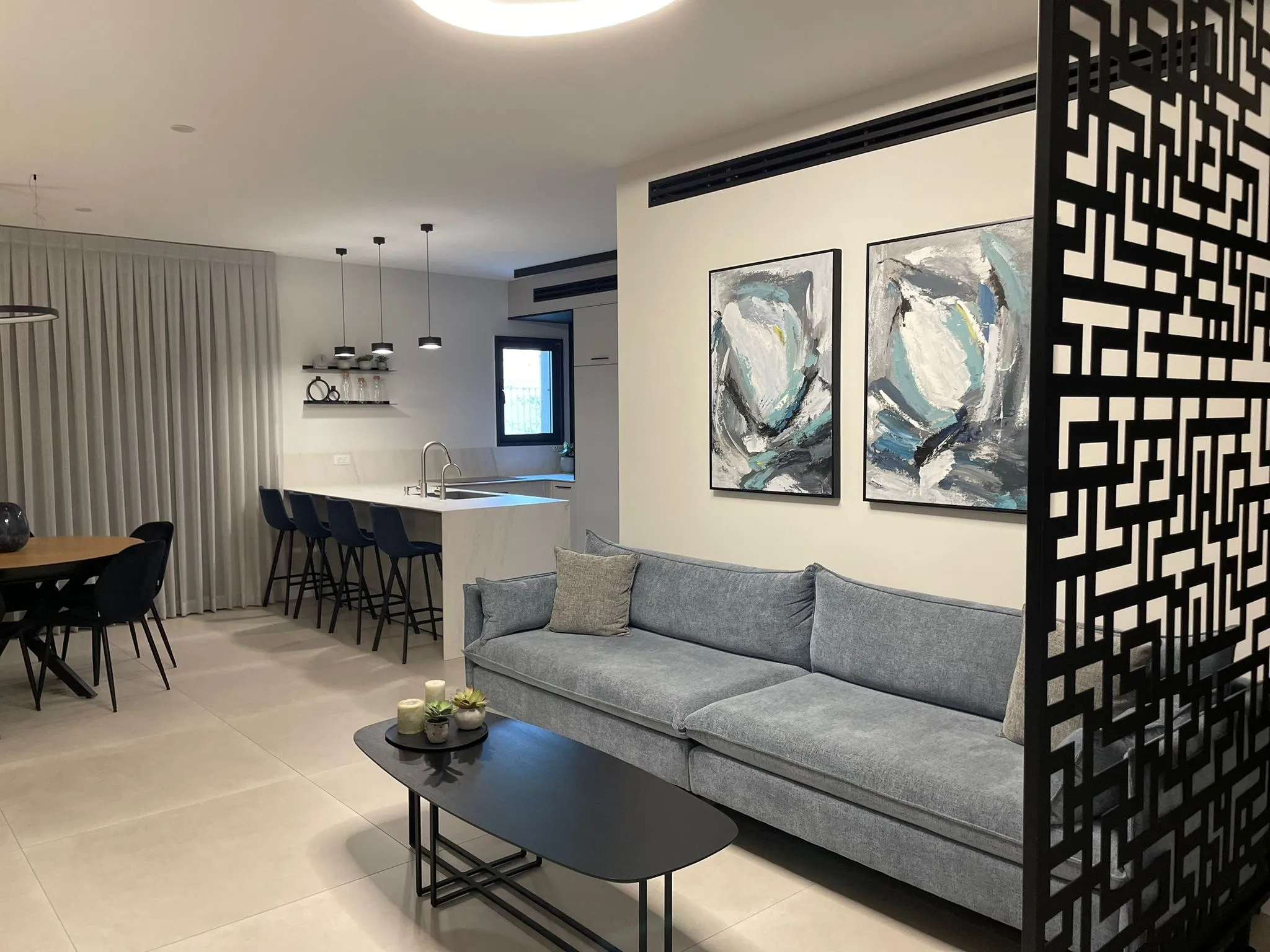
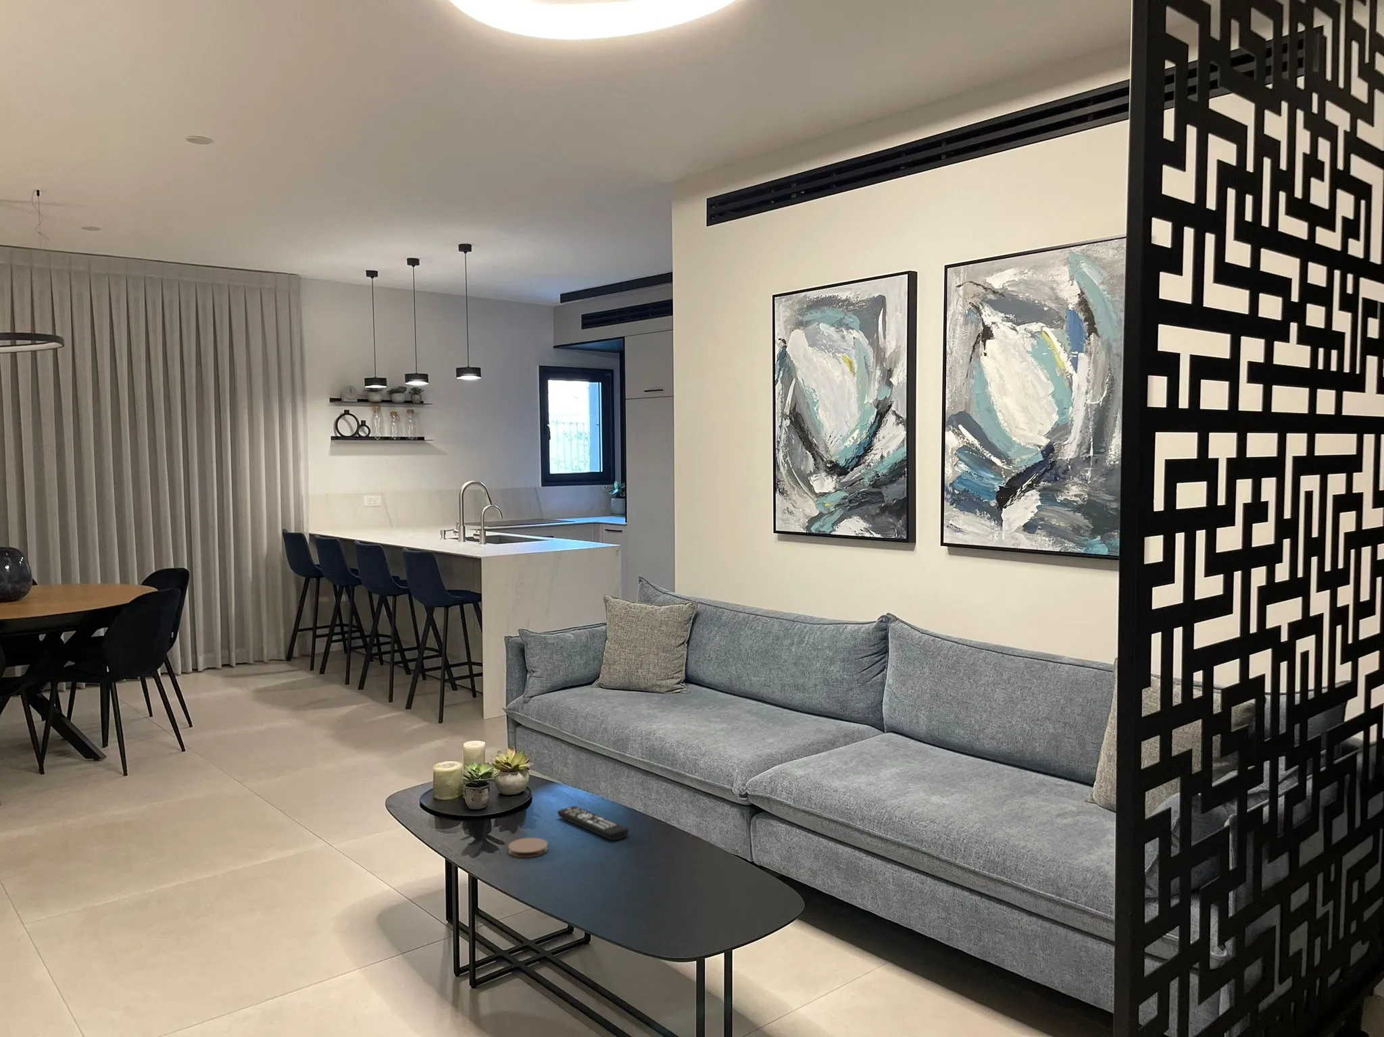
+ remote control (592, 822)
+ coaster (527, 847)
